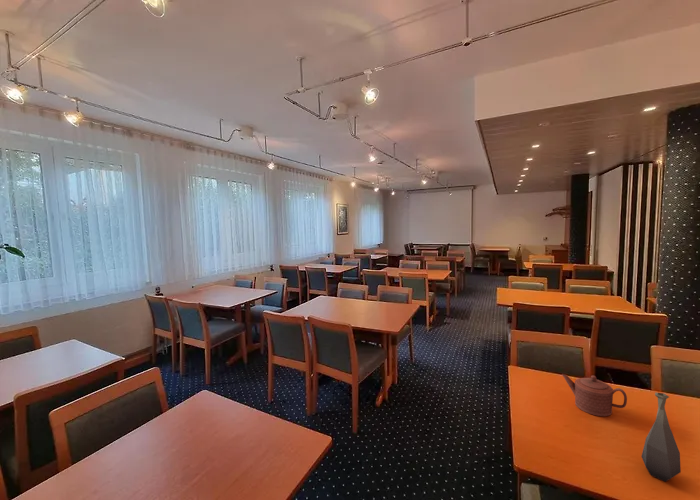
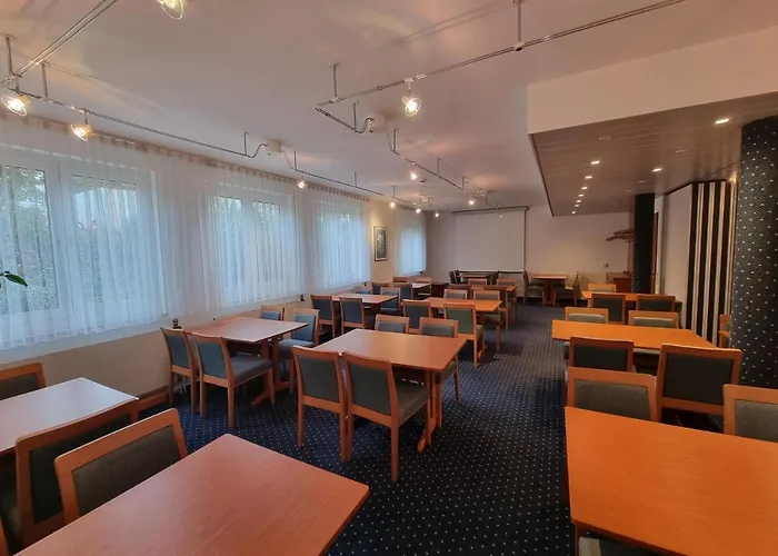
- teapot (592, 391)
- bottle (662, 435)
